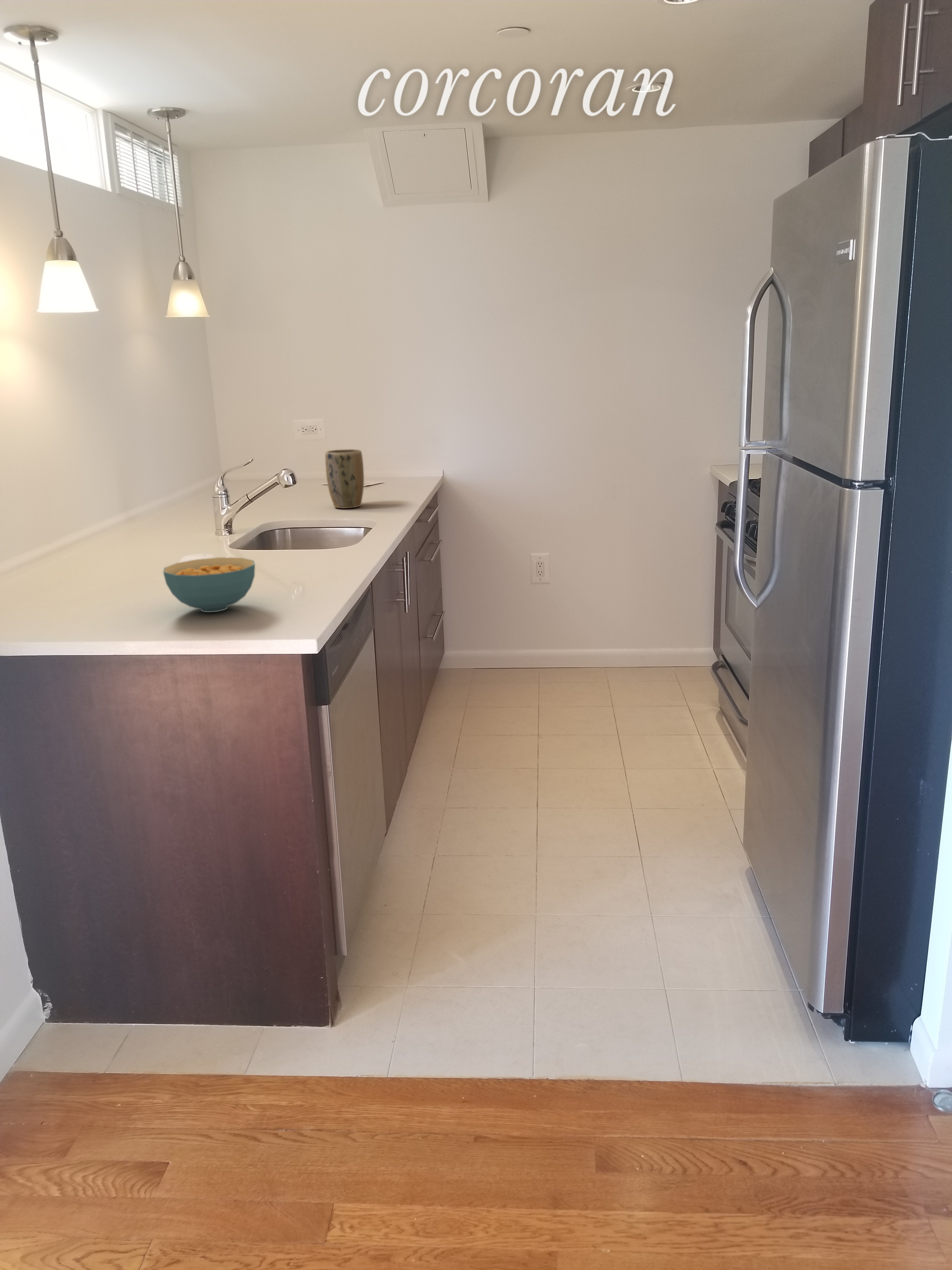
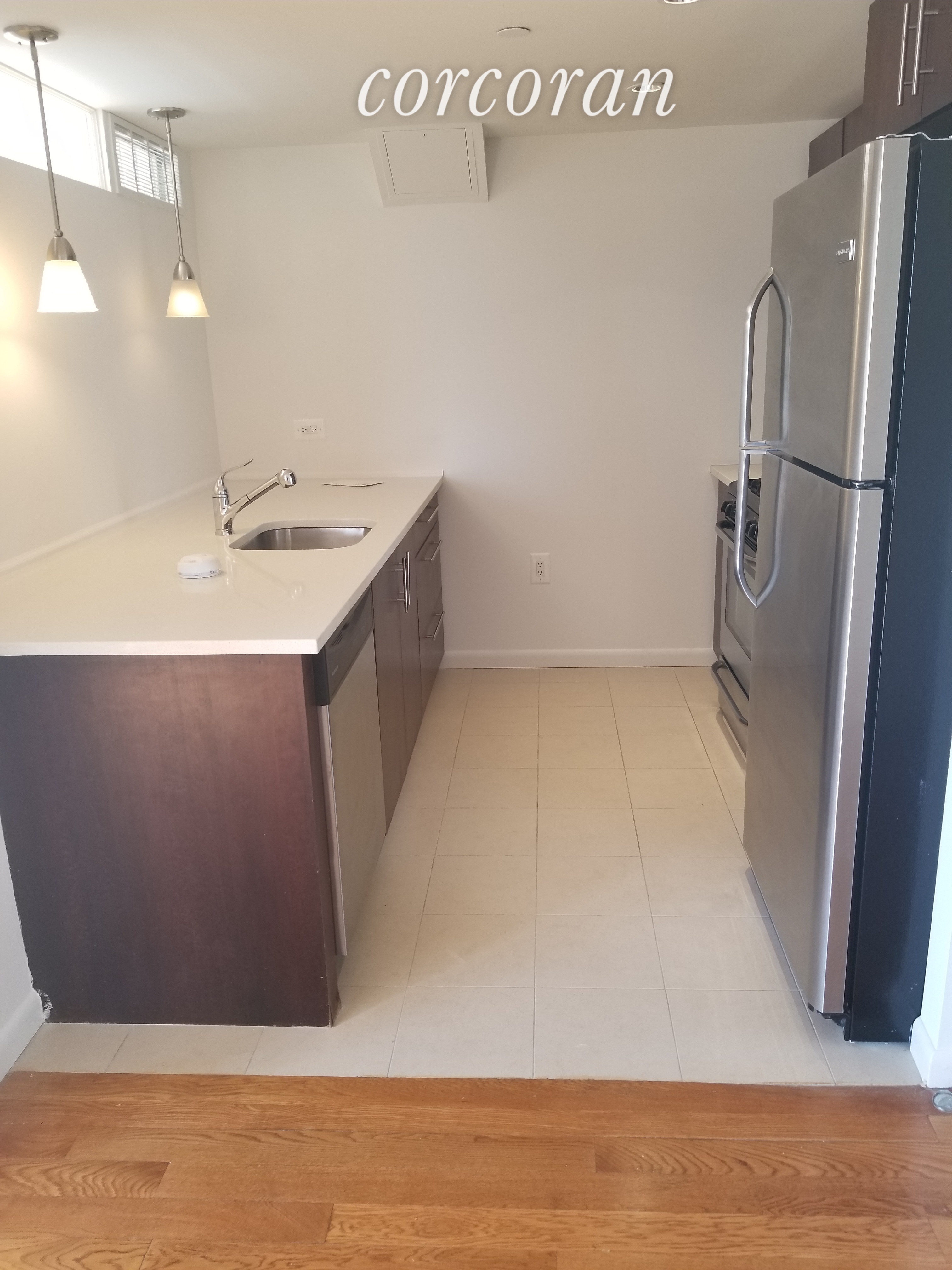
- cereal bowl (212, 587)
- plant pot (345, 479)
